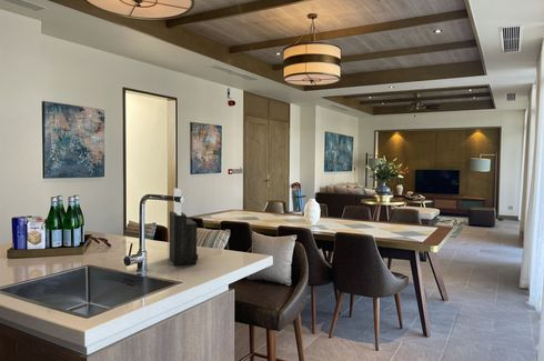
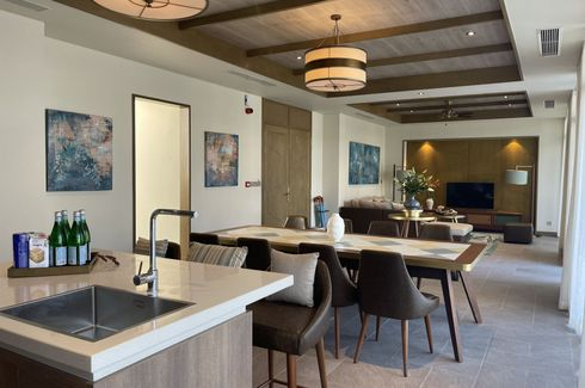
- knife block (184, 224)
